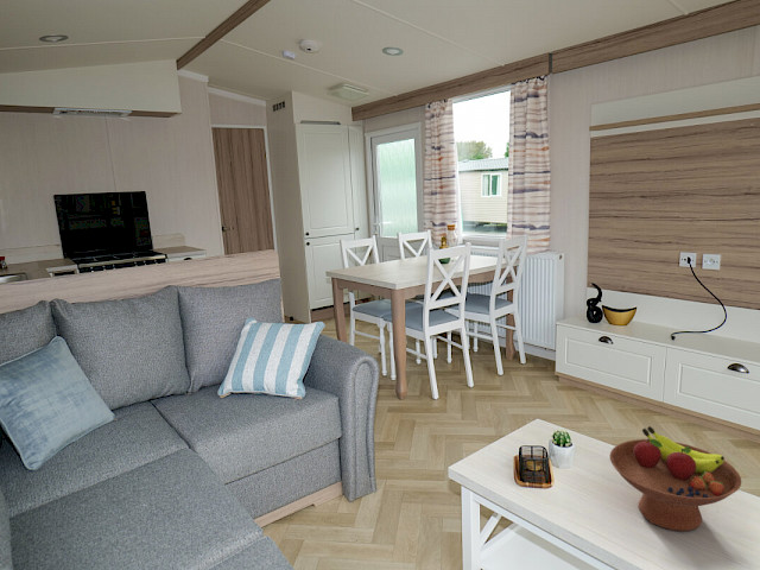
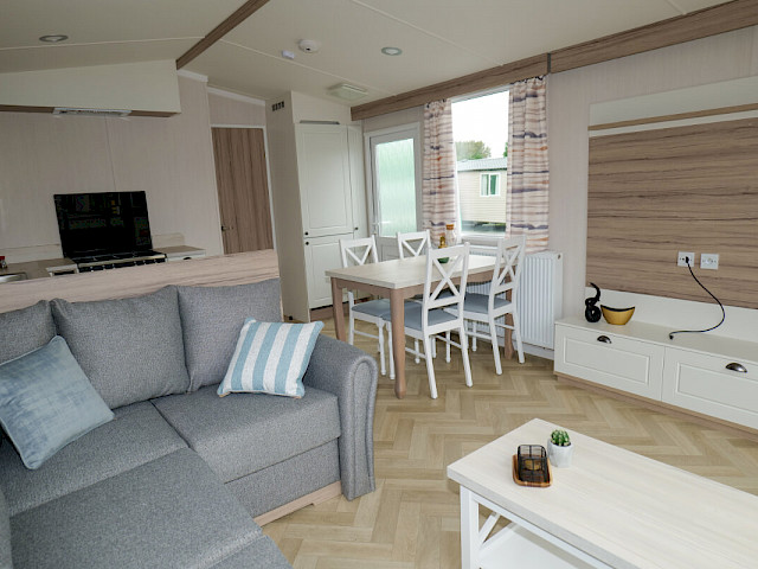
- fruit bowl (671, 481)
